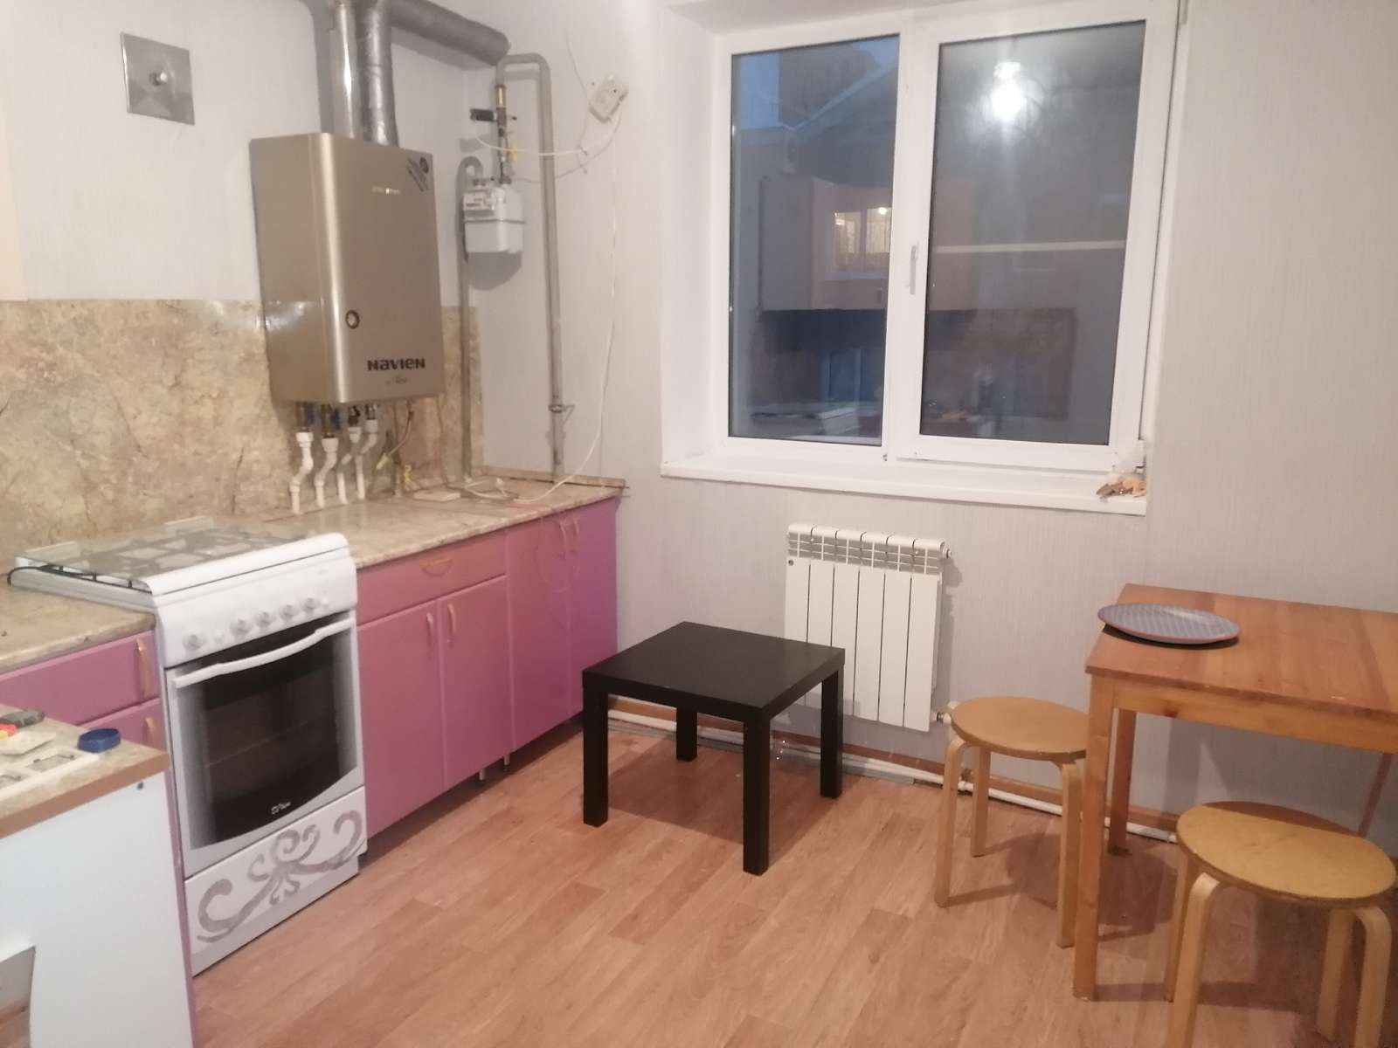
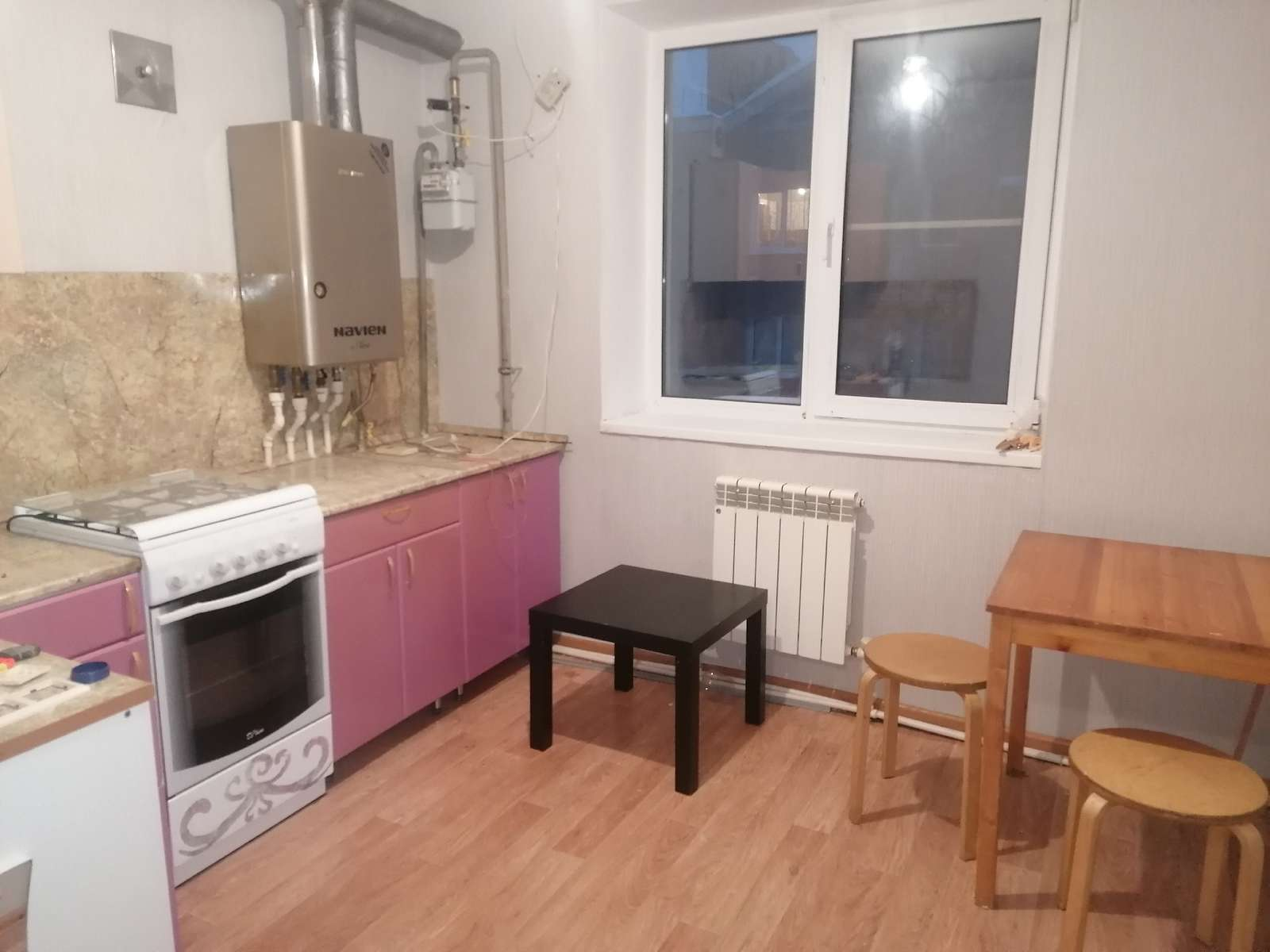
- plate (1167, 624)
